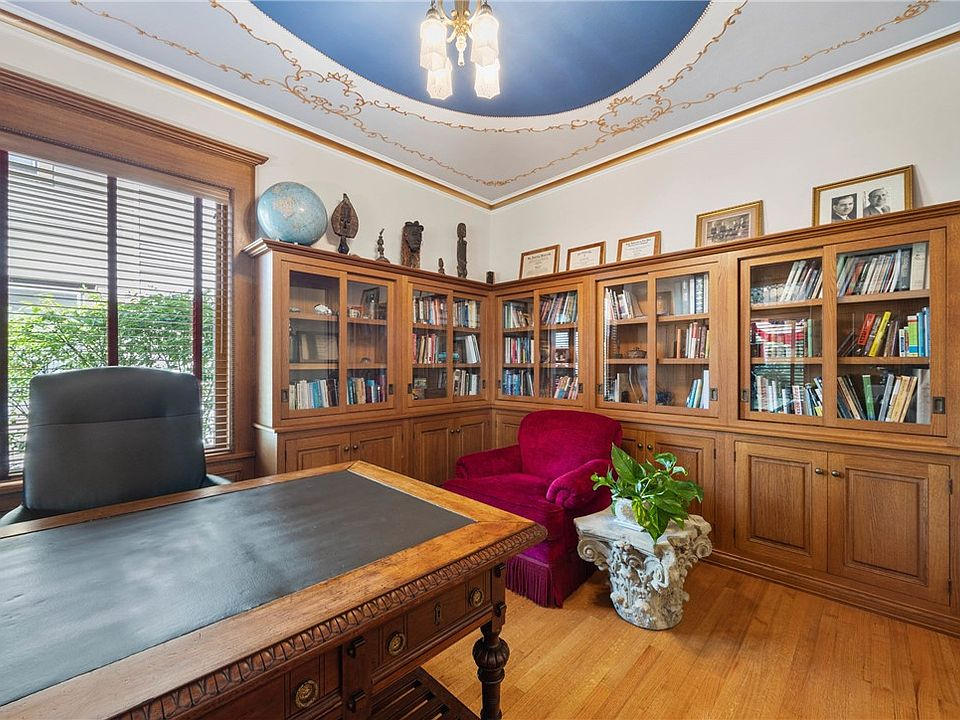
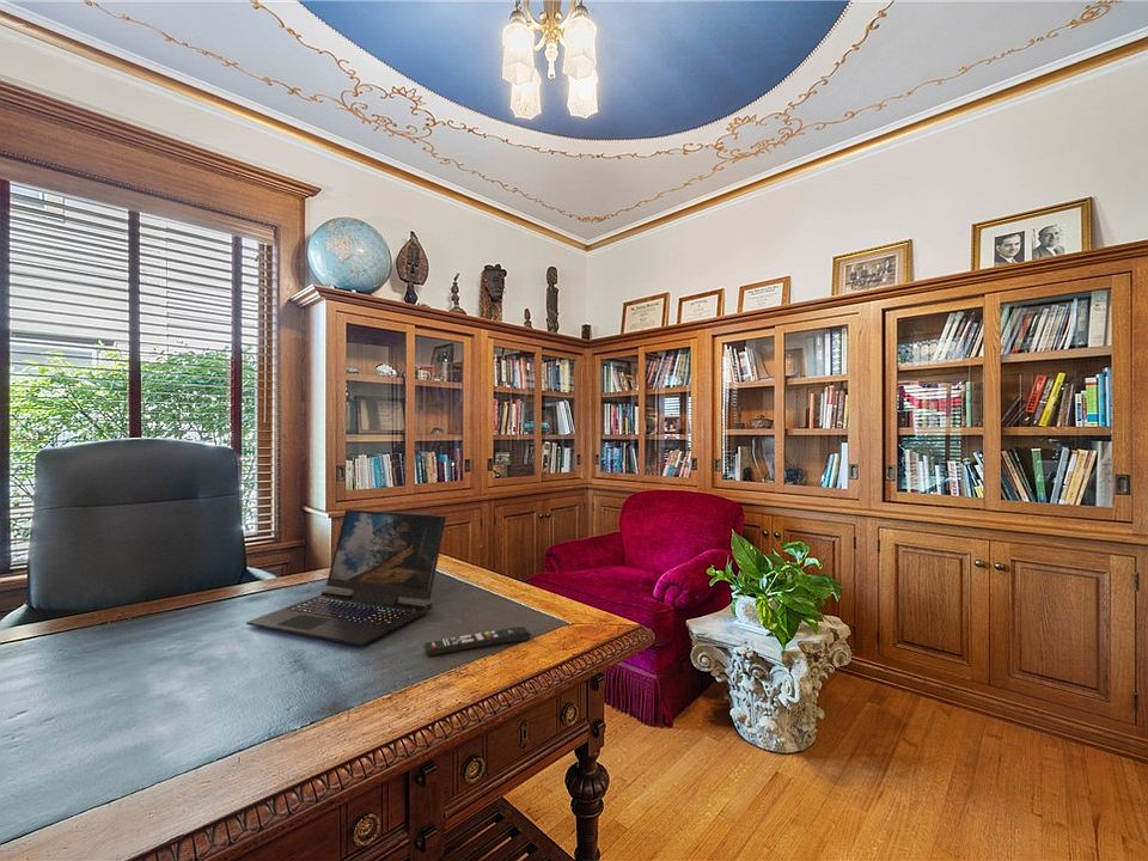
+ remote control (478, 640)
+ laptop (353, 568)
